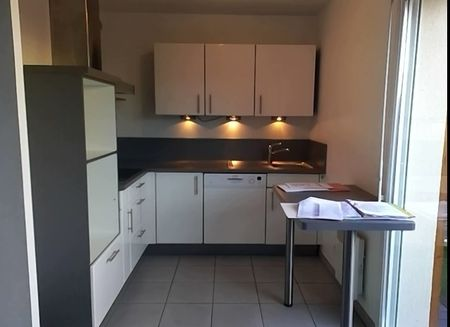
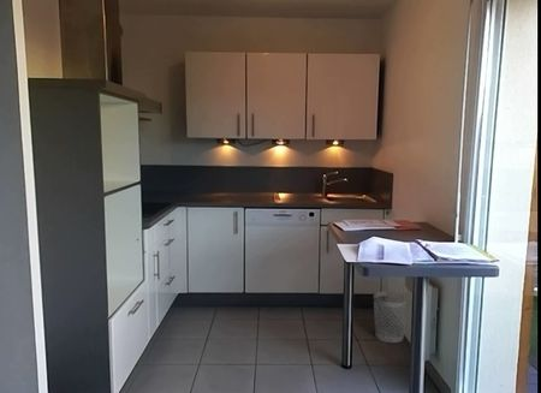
+ wastebasket (390, 317)
